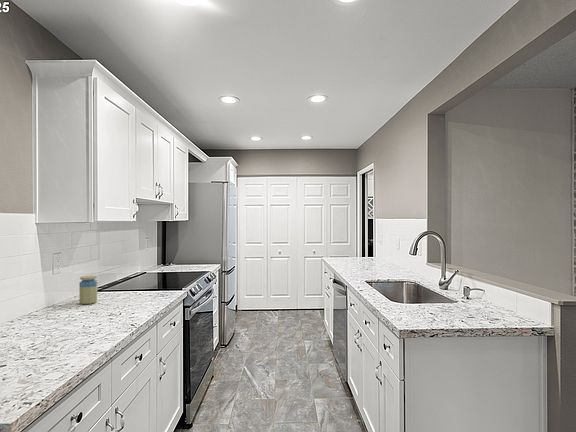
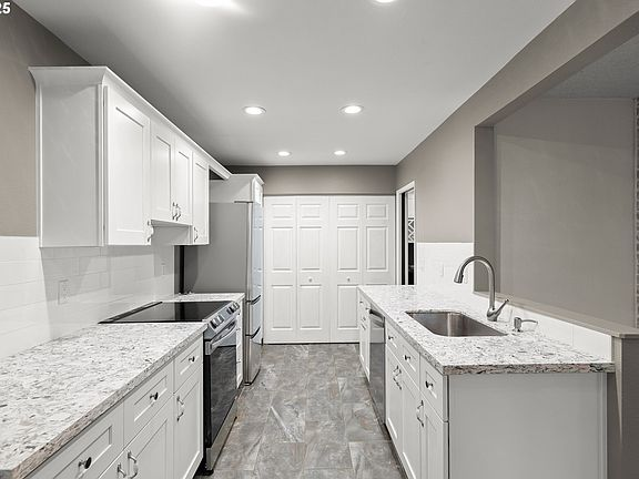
- jar (88, 289)
